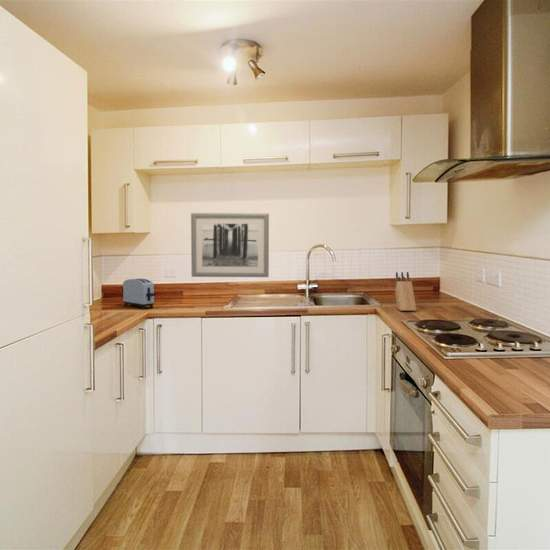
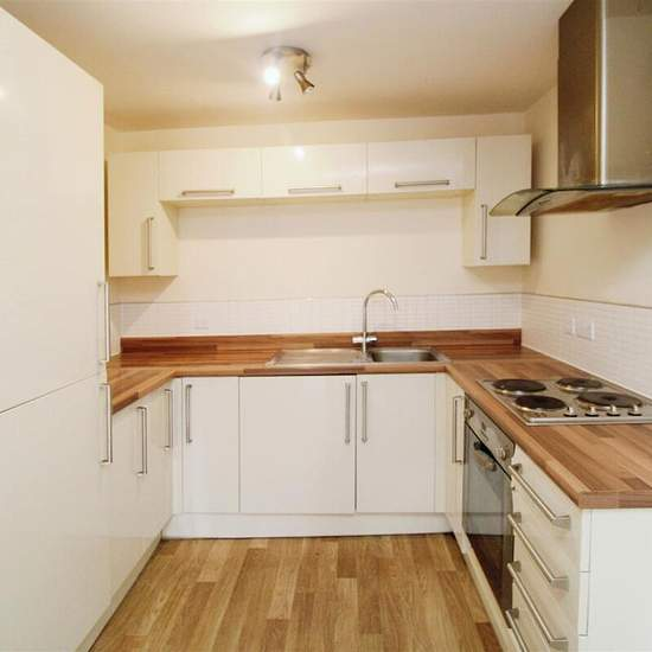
- knife block (404, 290)
- wall art (230, 245)
- toaster (138, 292)
